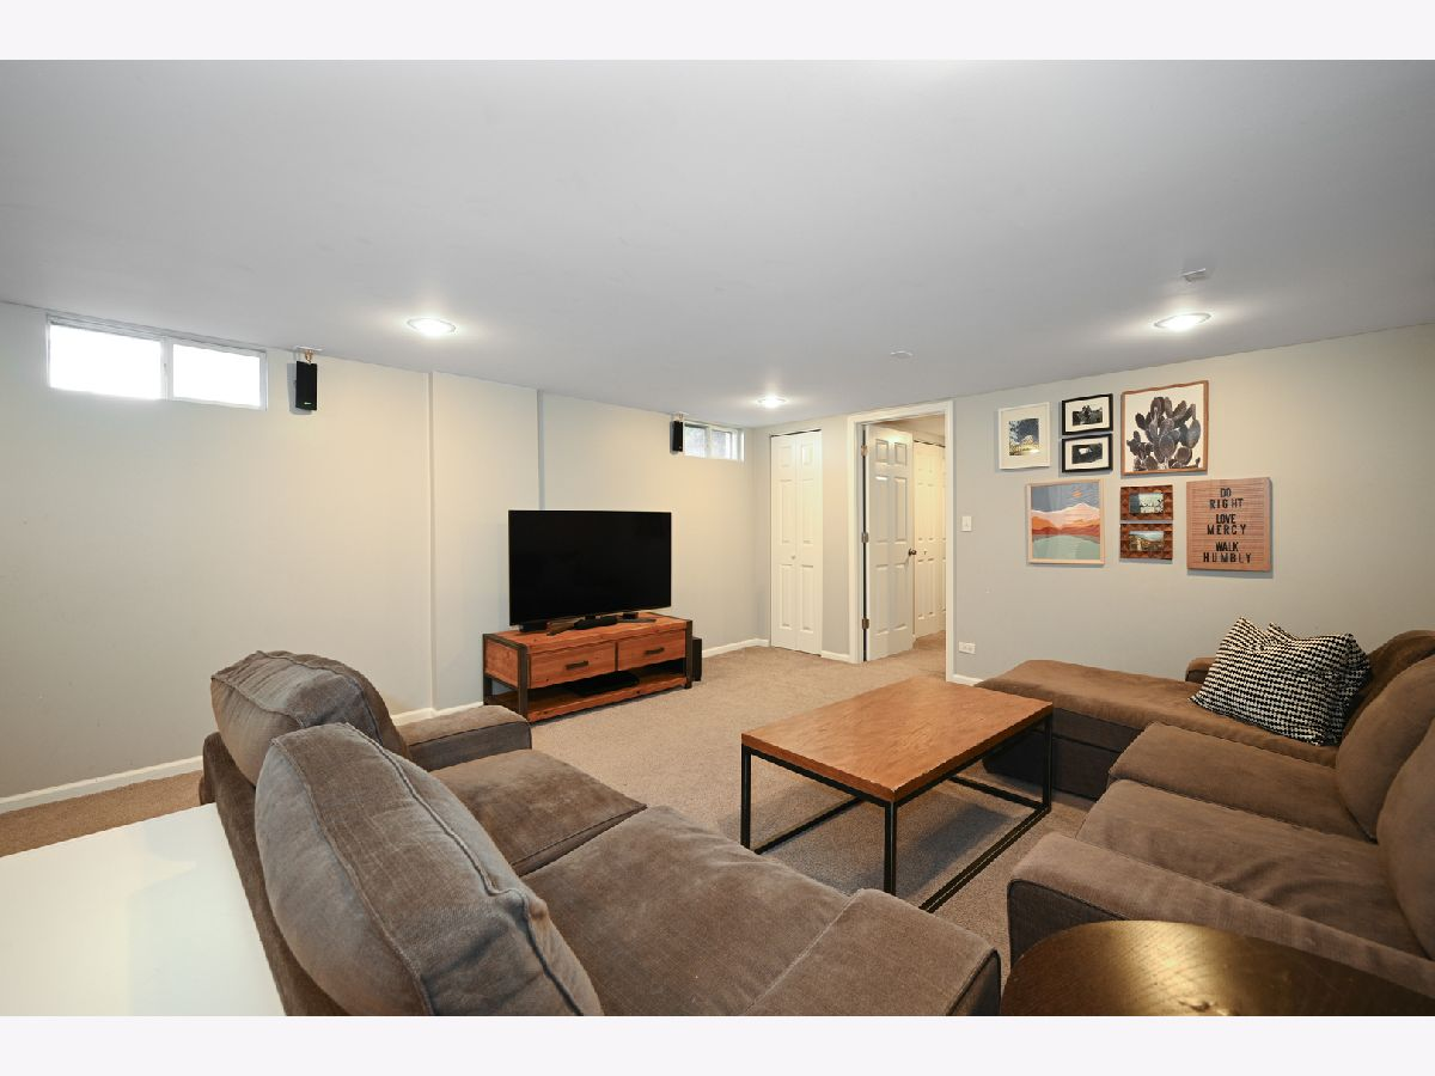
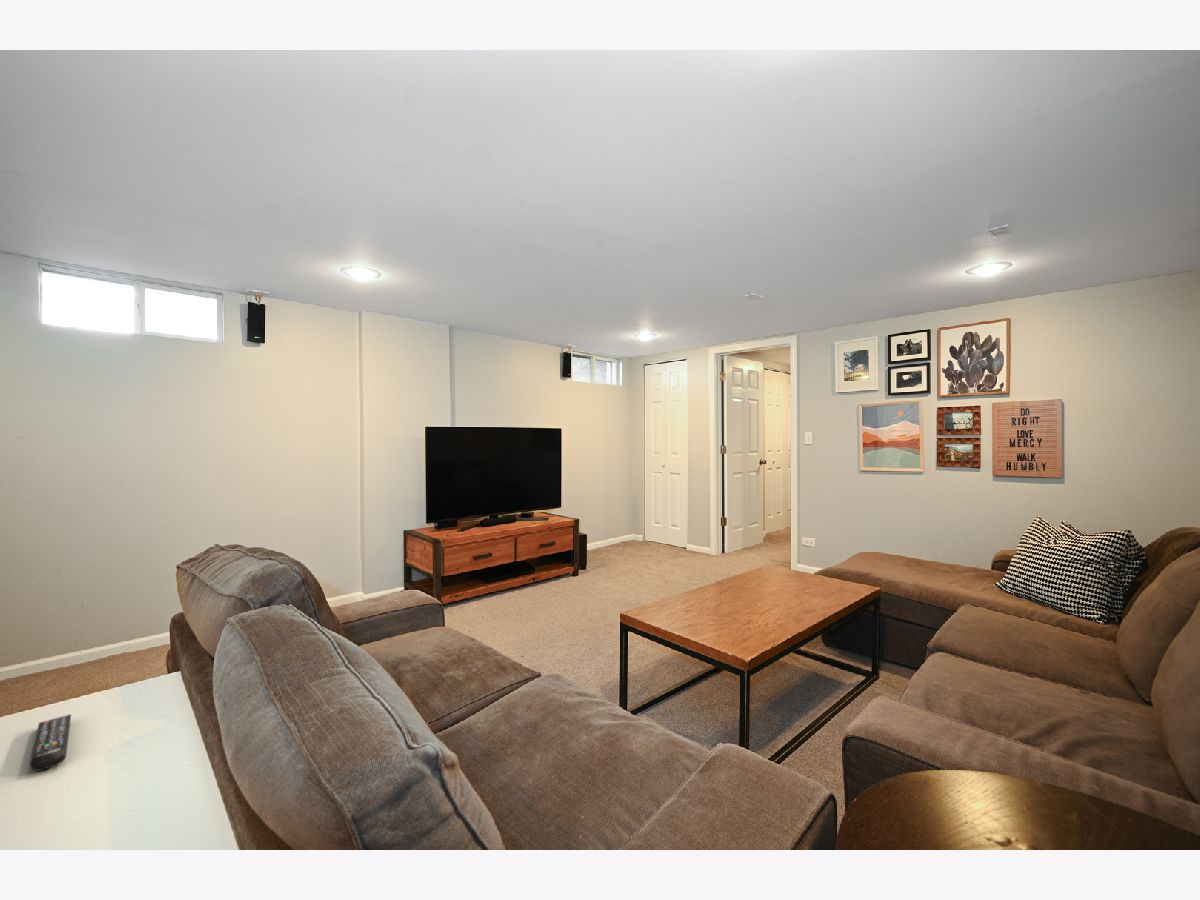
+ remote control (52, 739)
